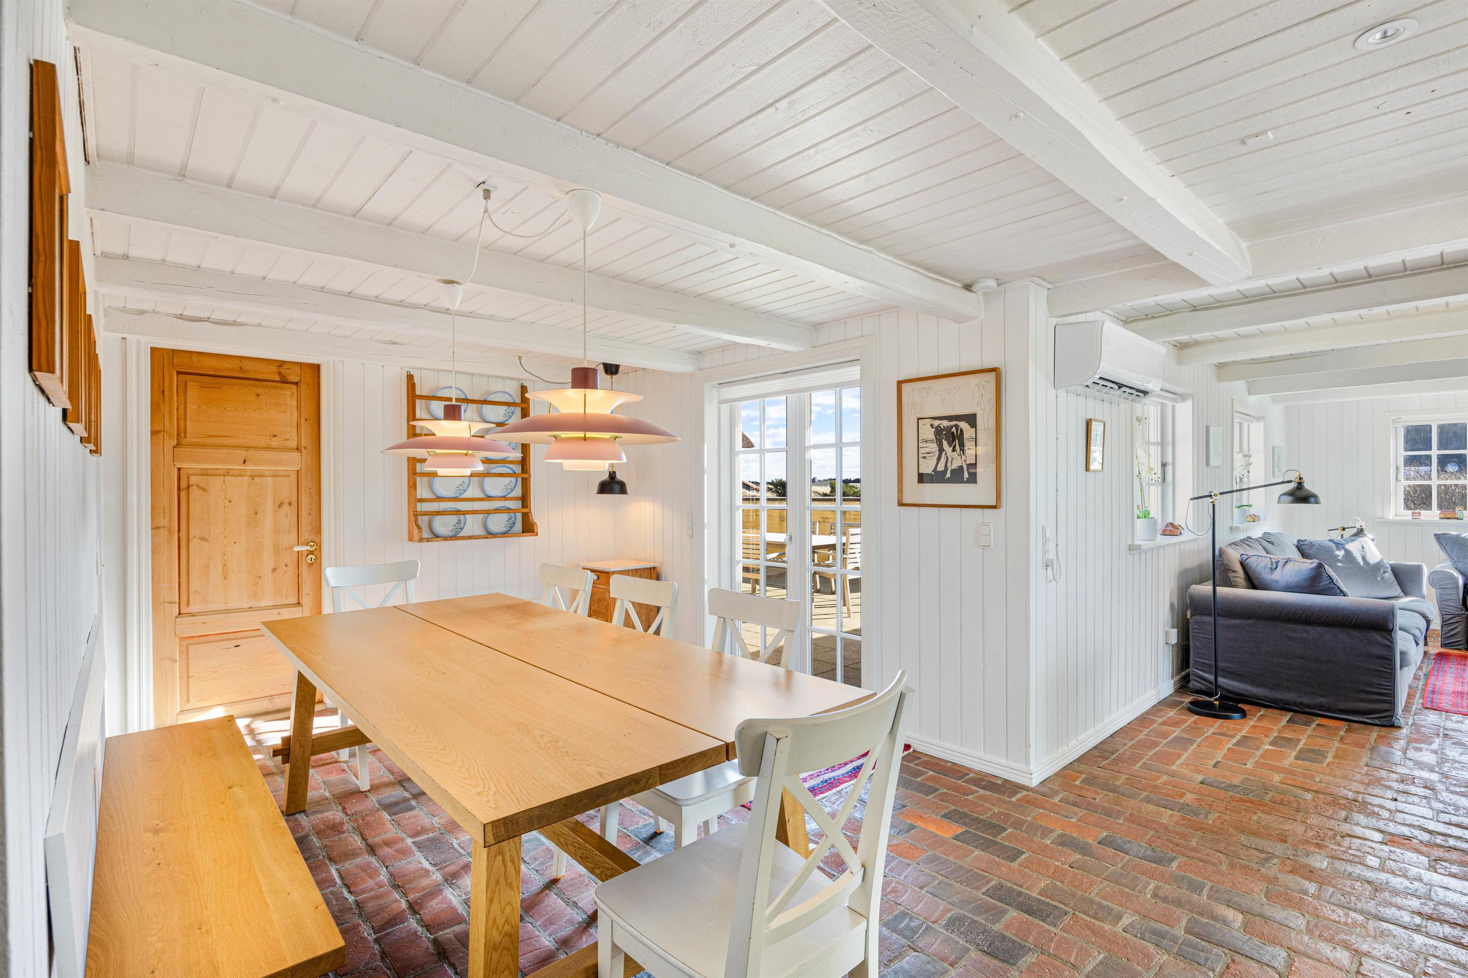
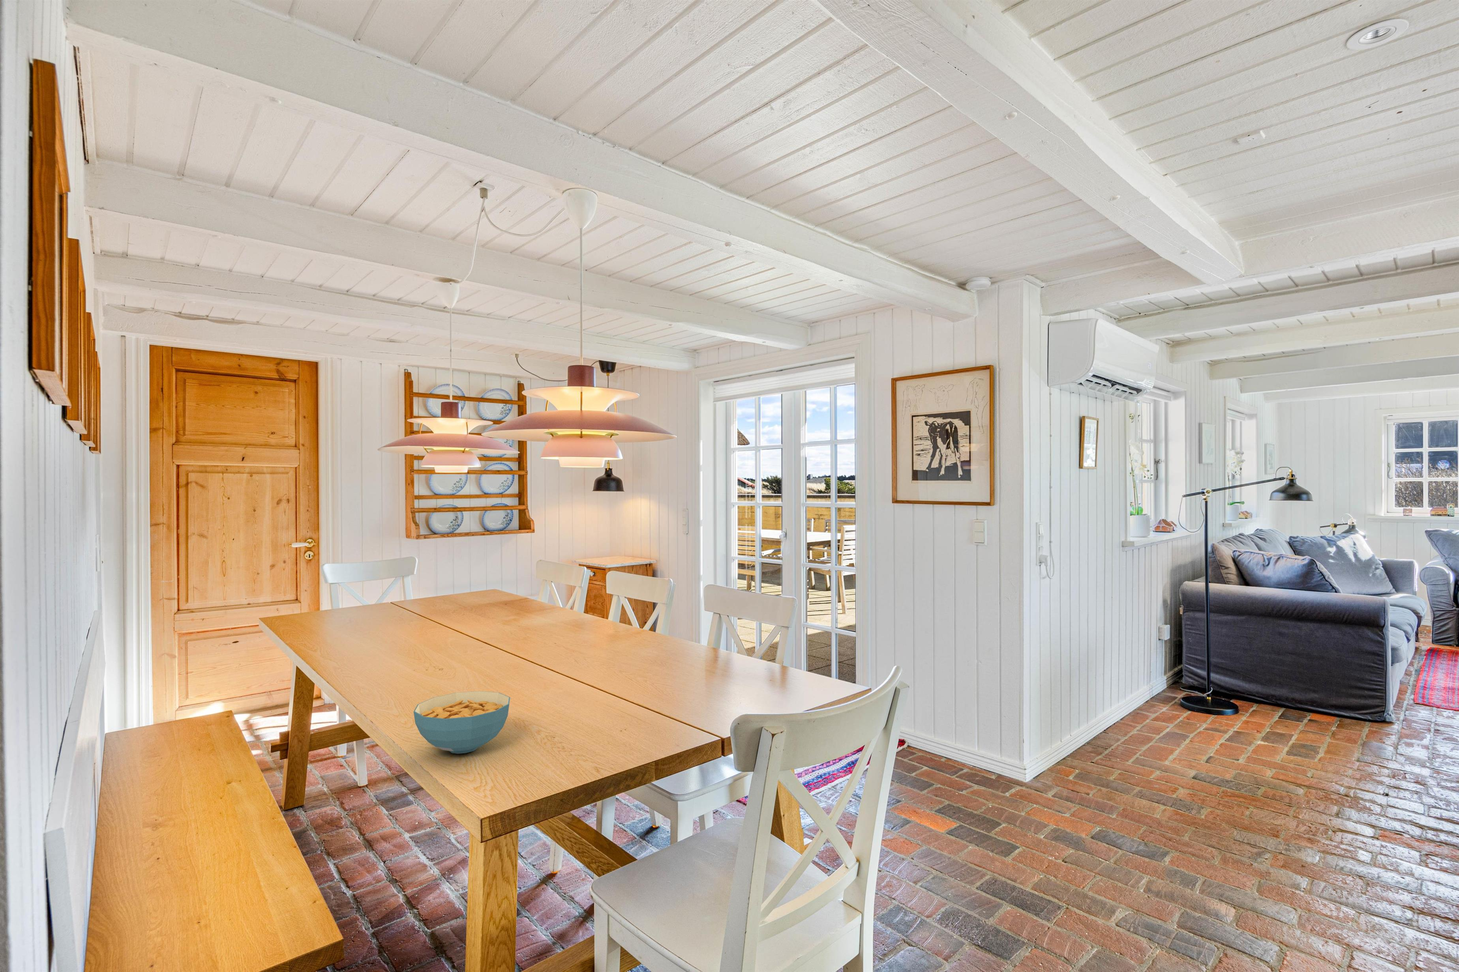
+ cereal bowl (464, 726)
